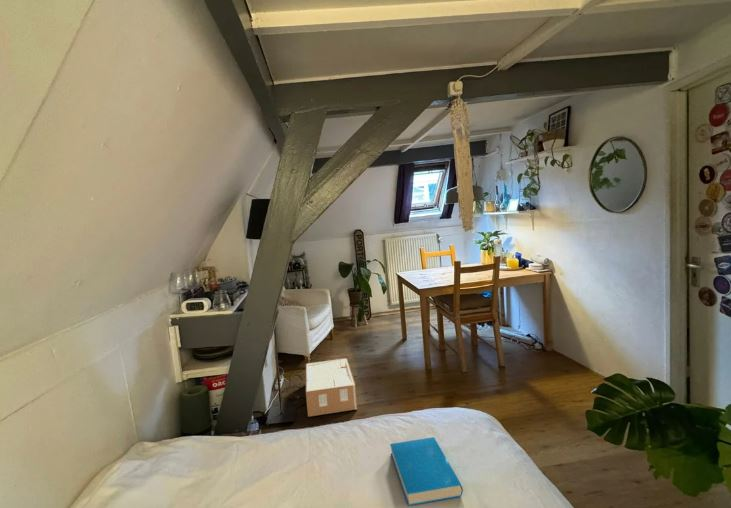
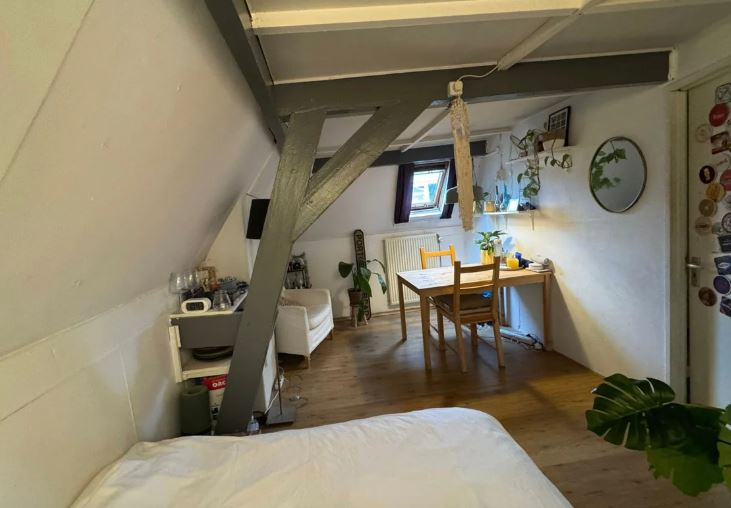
- book (423, 467)
- cardboard box (329, 381)
